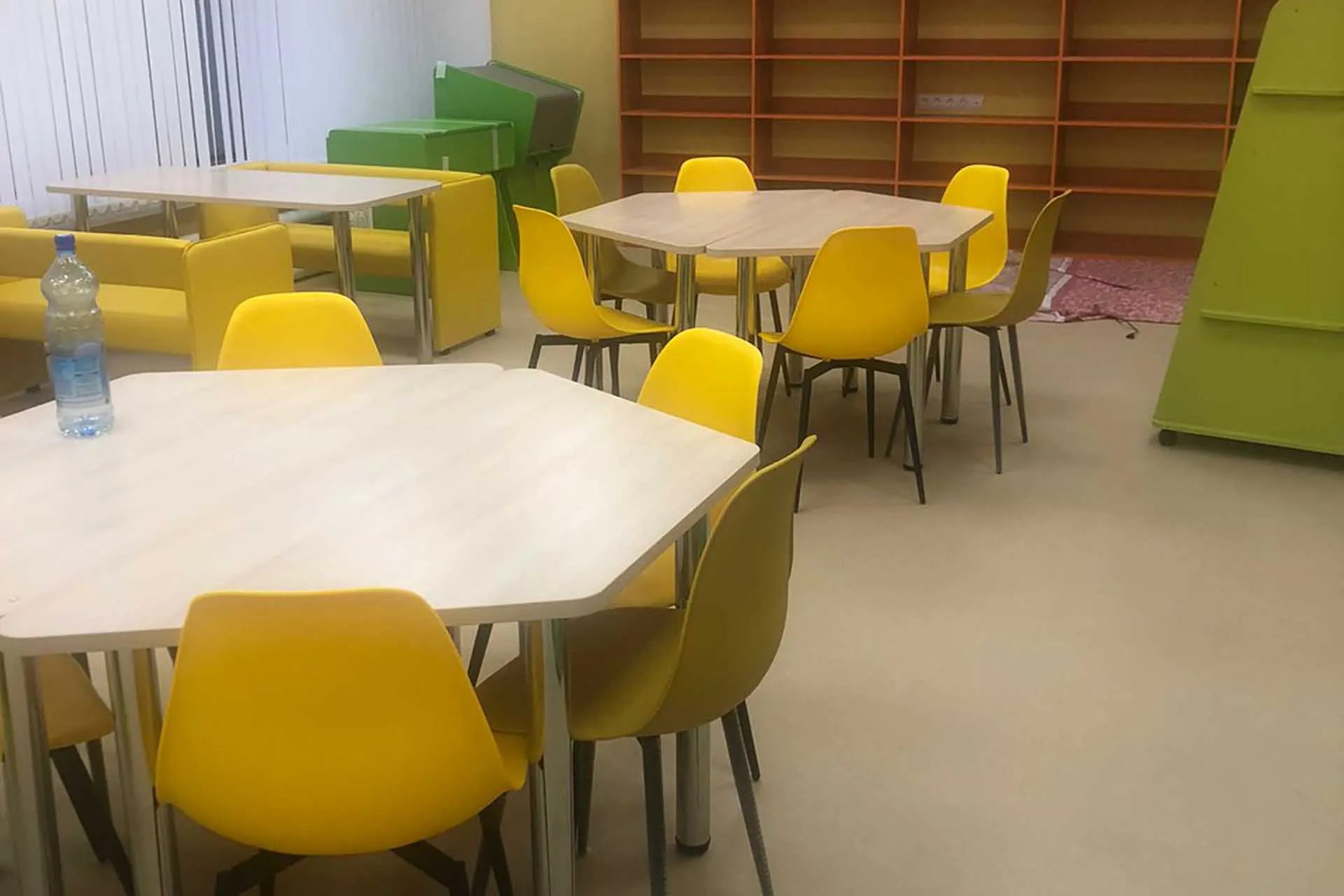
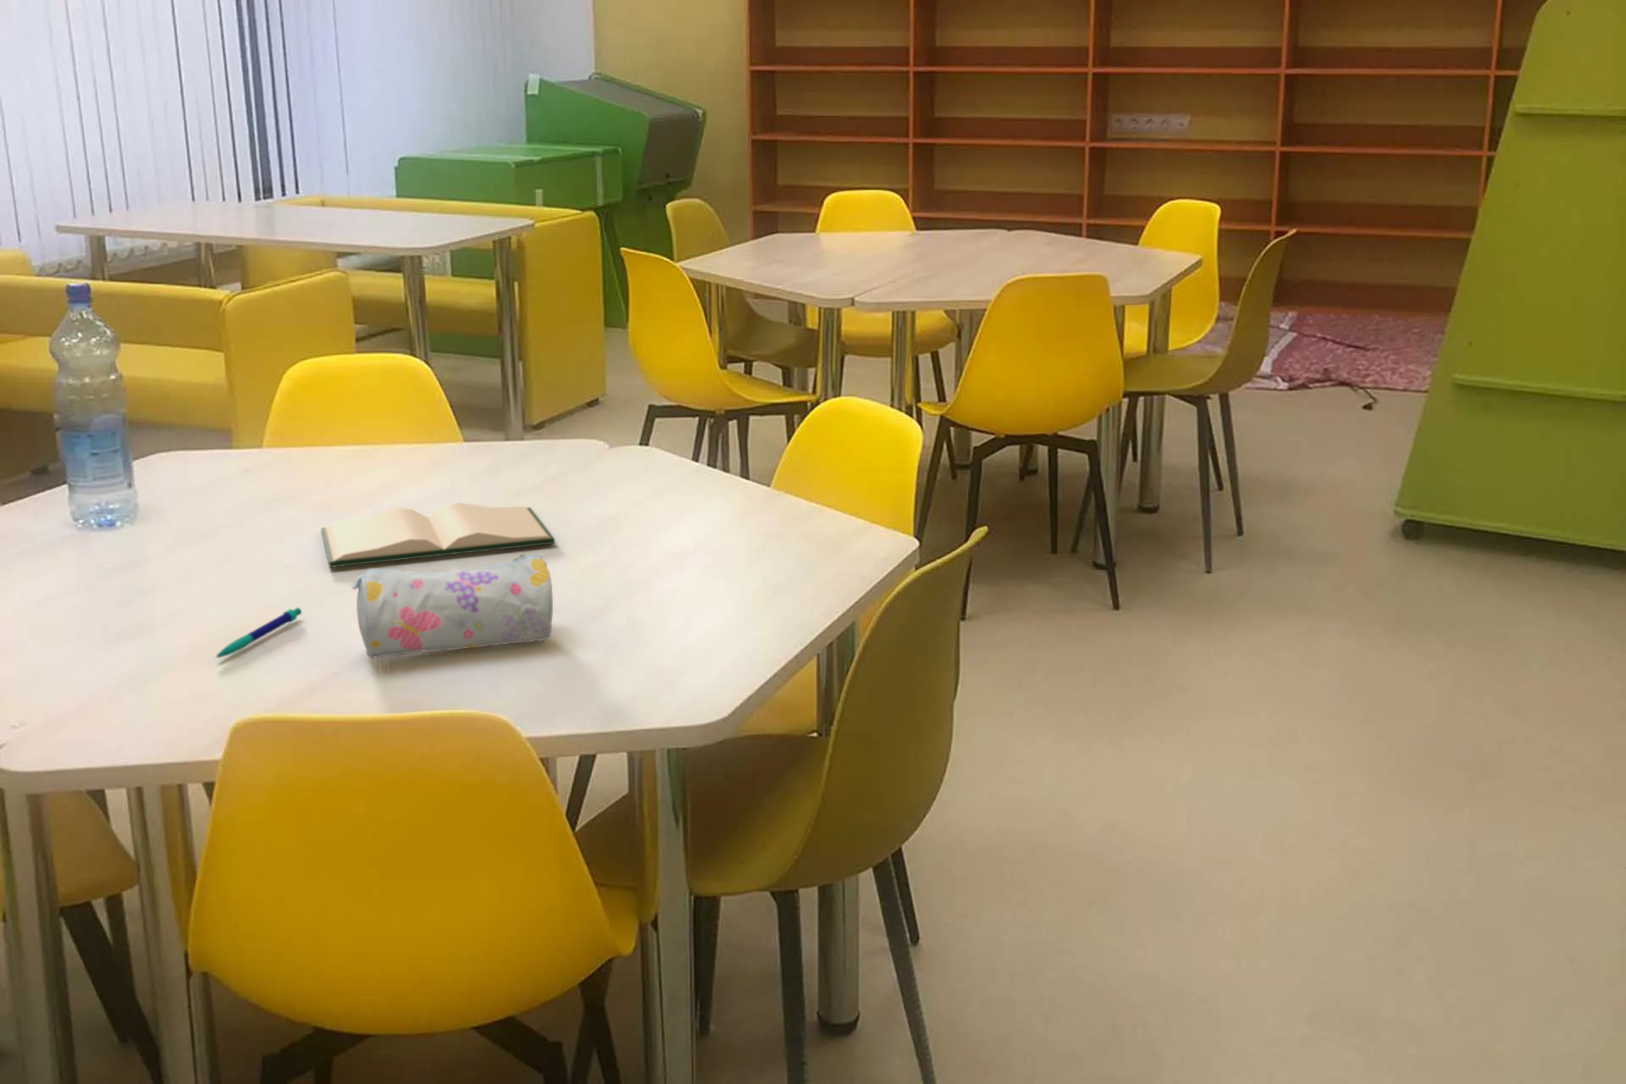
+ hardback book (436, 529)
+ pen (258, 632)
+ pencil case (456, 605)
